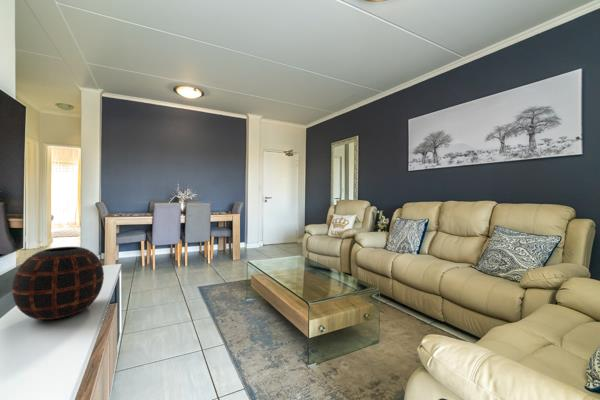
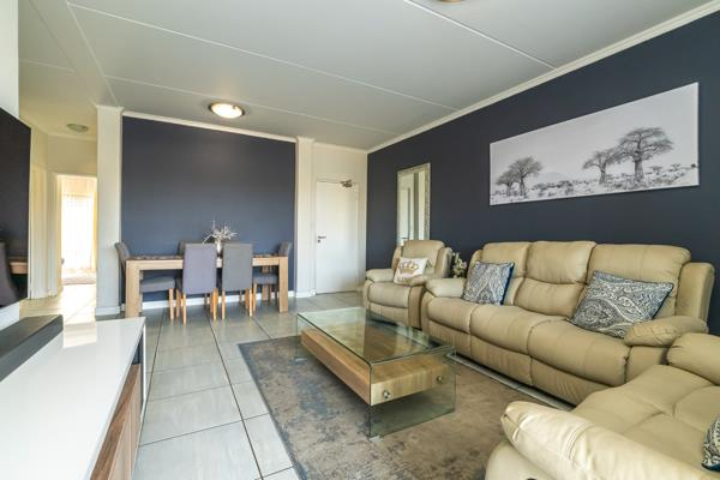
- decorative vase (61, 281)
